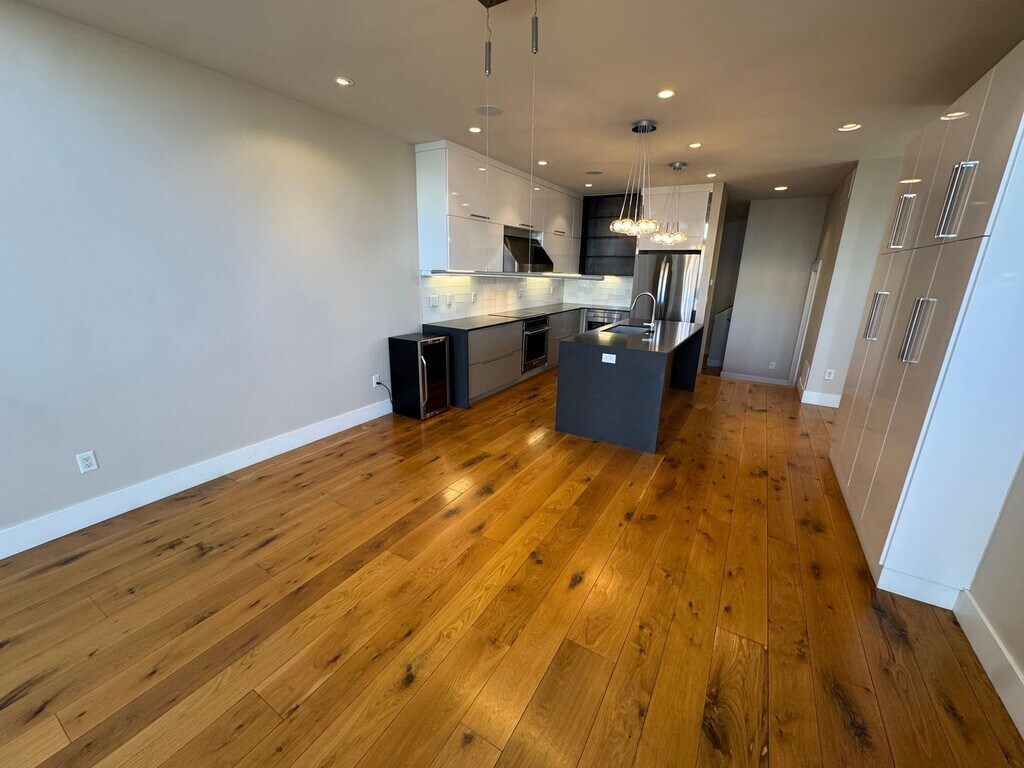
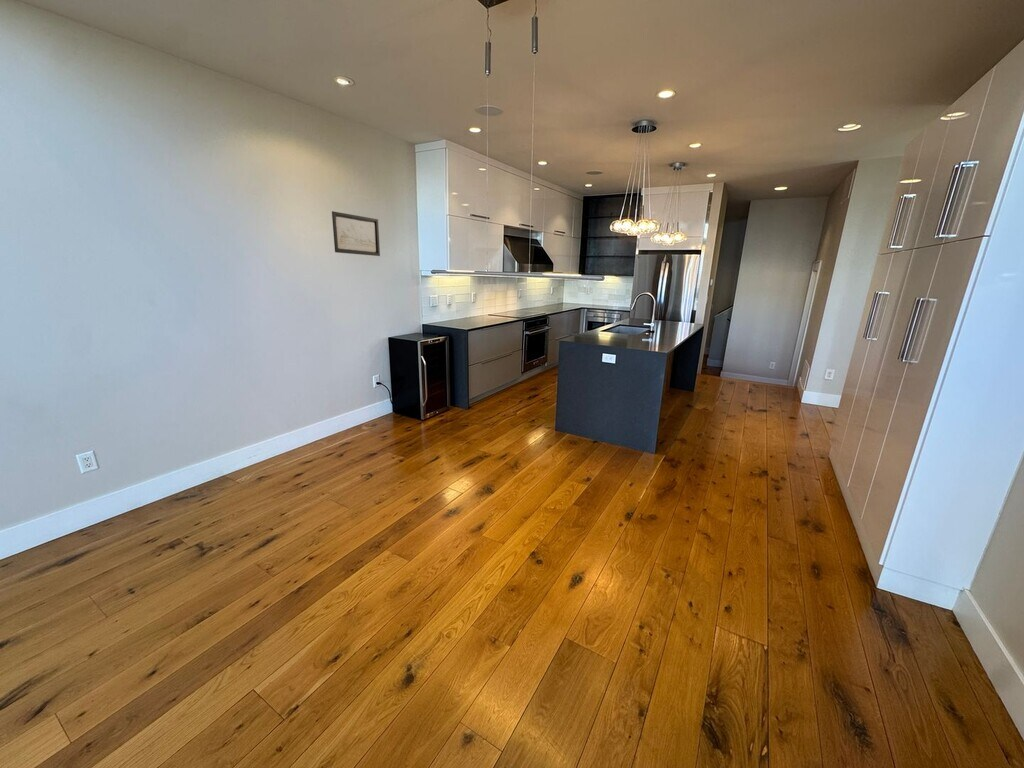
+ wall art (357, 235)
